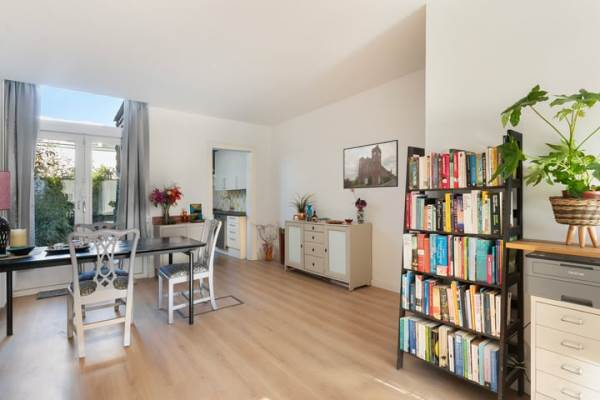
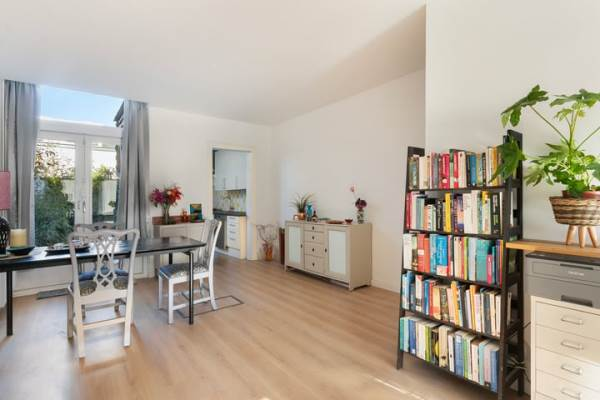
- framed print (368, 166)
